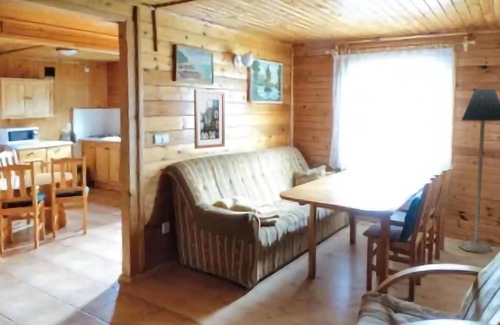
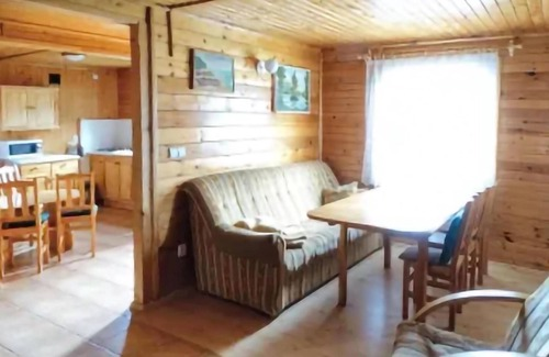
- wall art (210, 119)
- floor lamp (480, 170)
